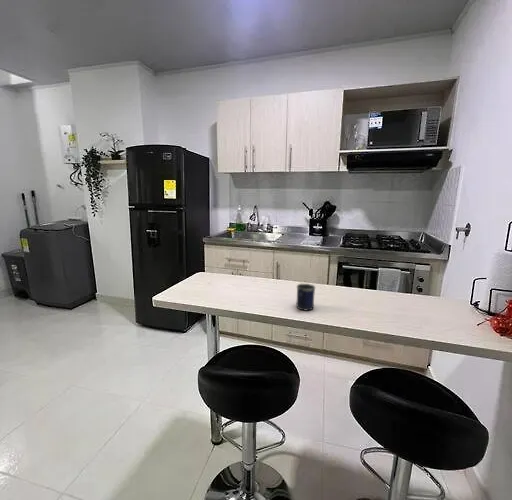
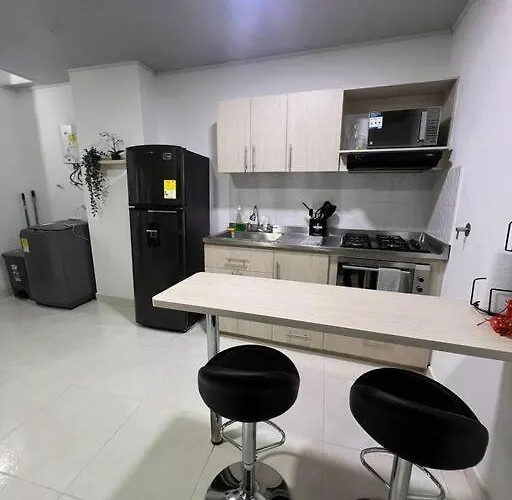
- mug (304, 297)
